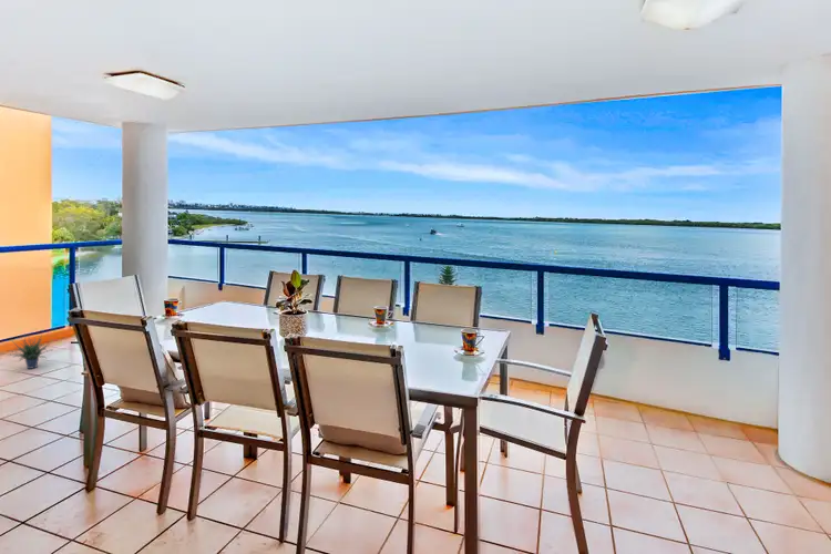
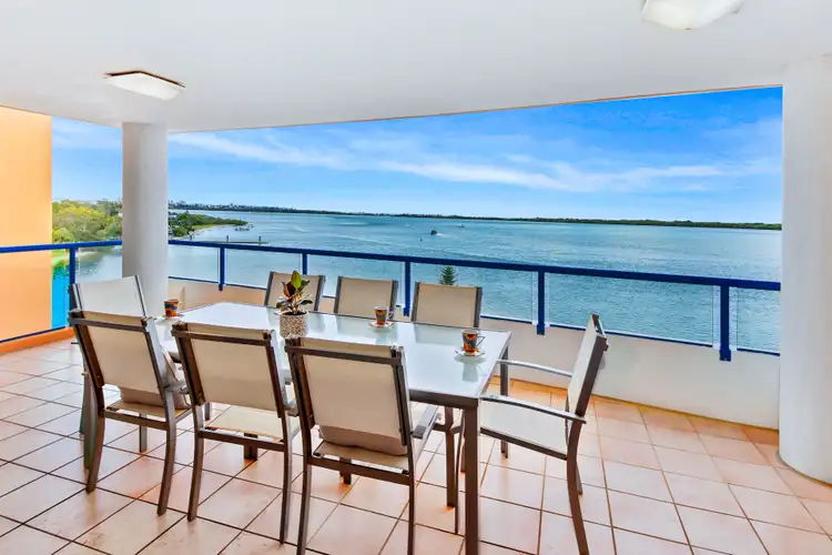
- potted plant (29, 349)
